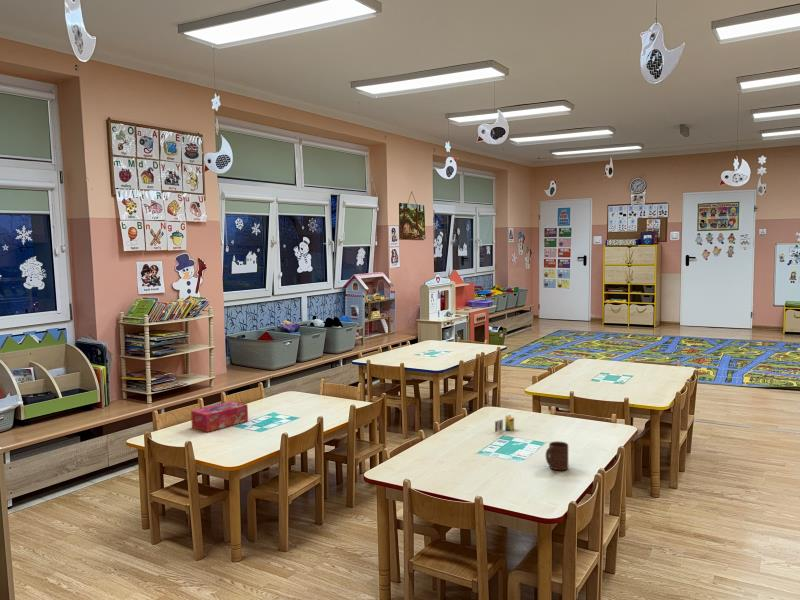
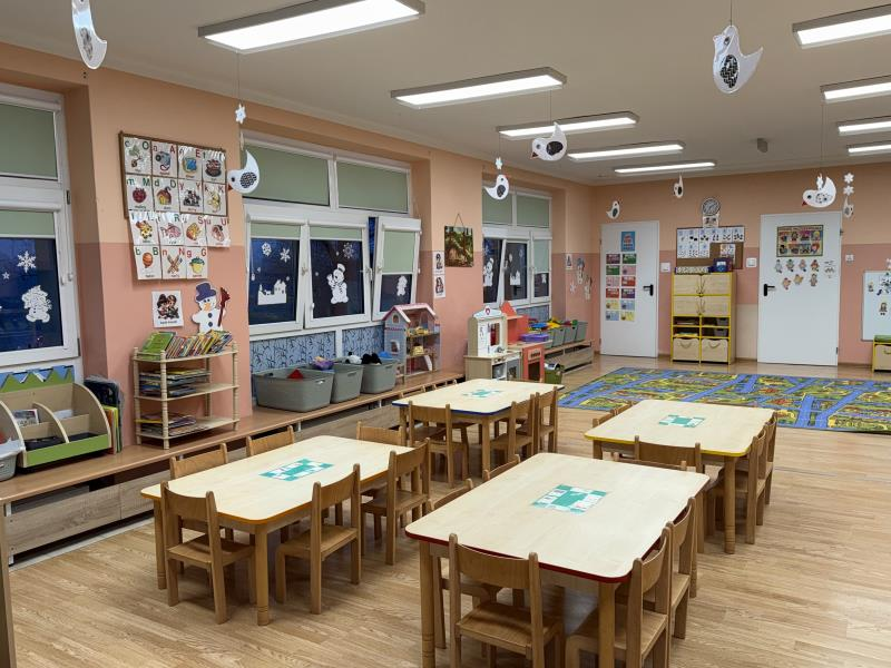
- crayon (505, 423)
- cup (557, 456)
- tissue box (220, 416)
